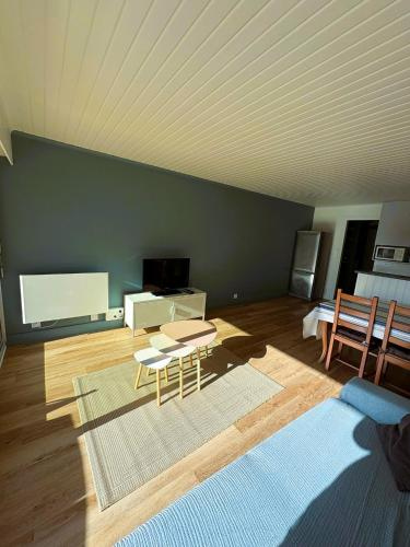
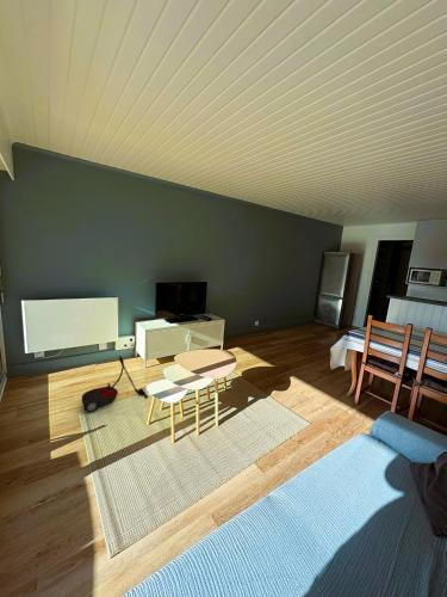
+ vacuum cleaner (117, 380)
